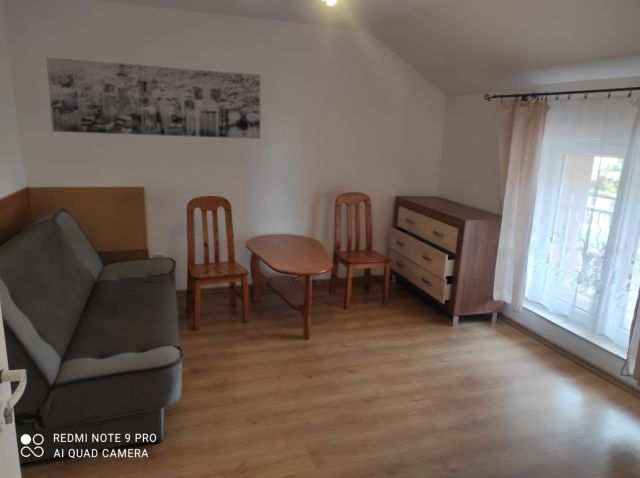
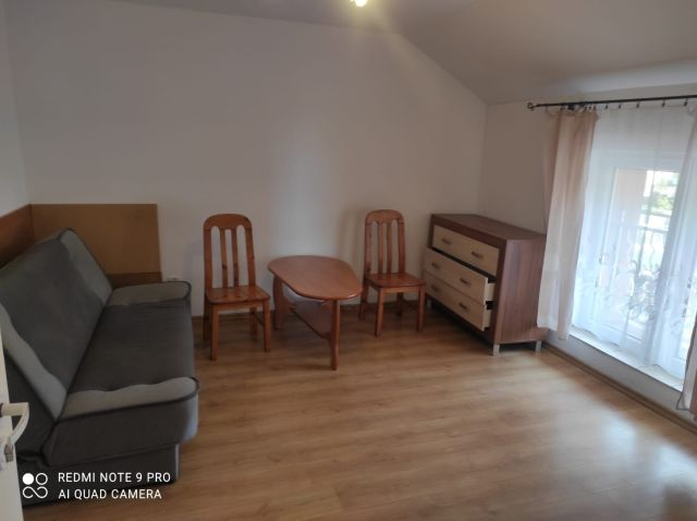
- wall art (162, 101)
